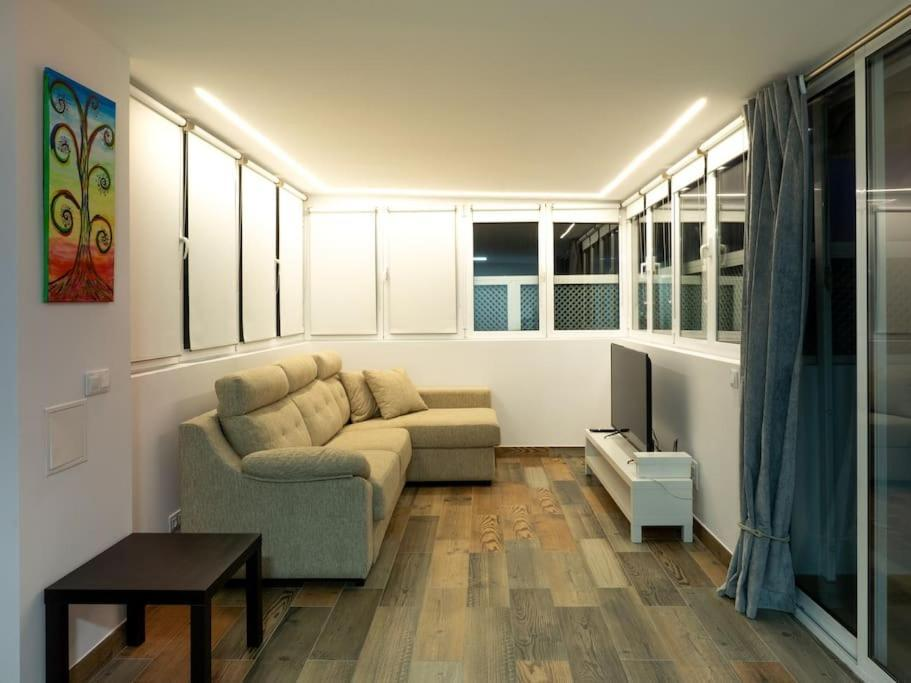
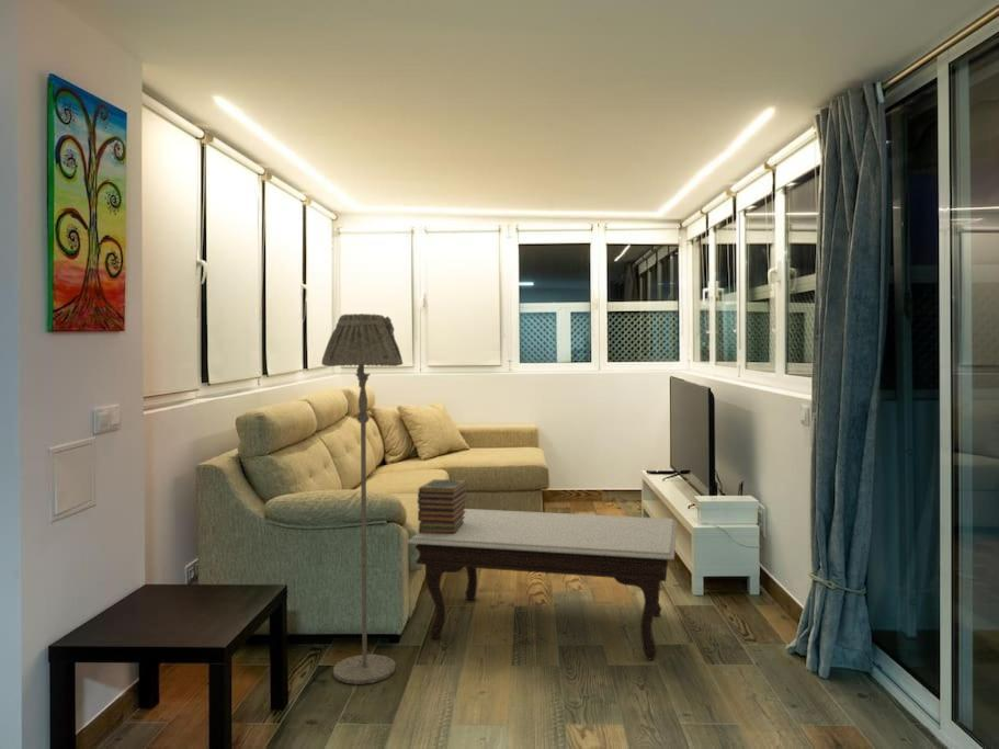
+ book stack (443, 504)
+ floor lamp (363, 492)
+ coffee table (549, 572)
